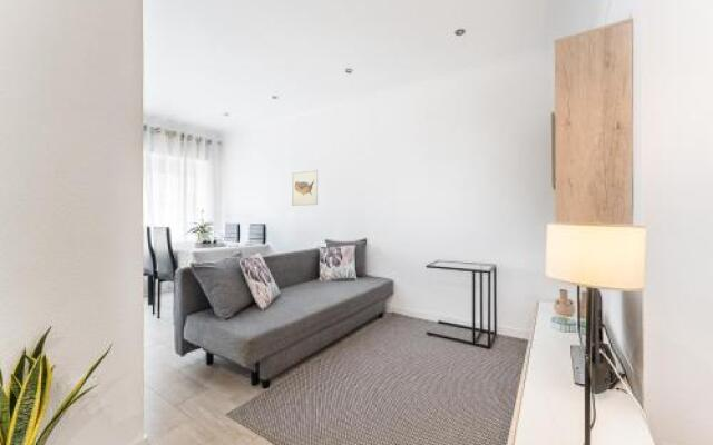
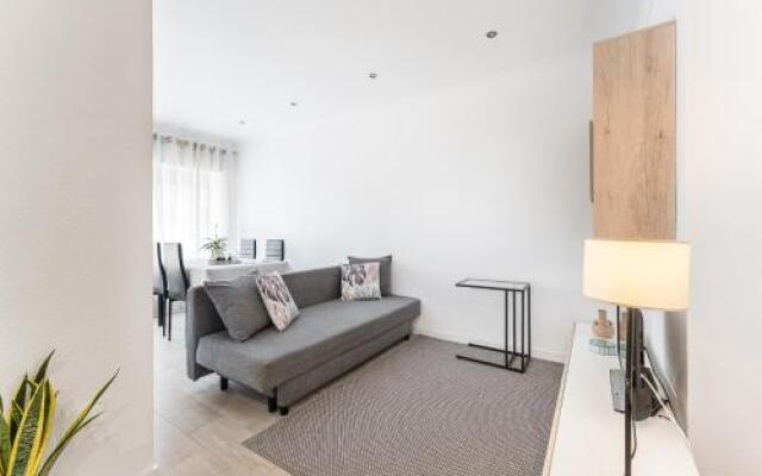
- wall art (304, 188)
